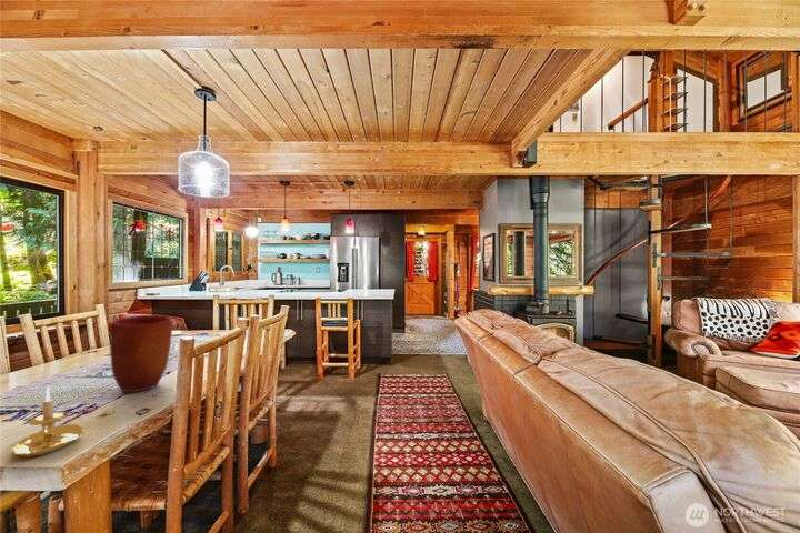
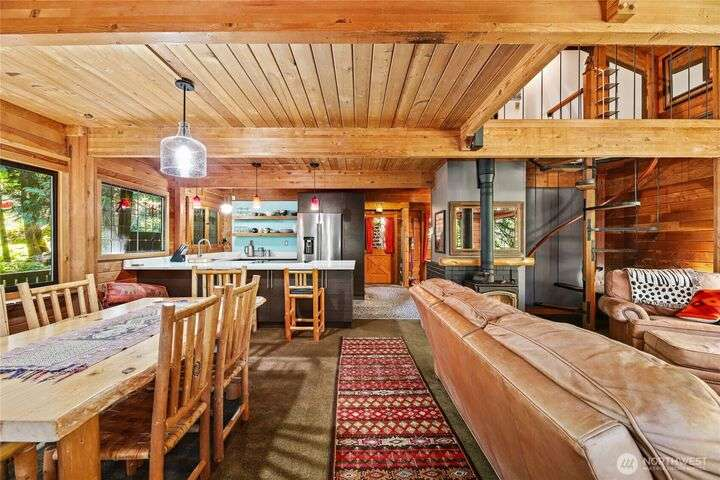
- vase (142, 352)
- candle holder (46, 416)
